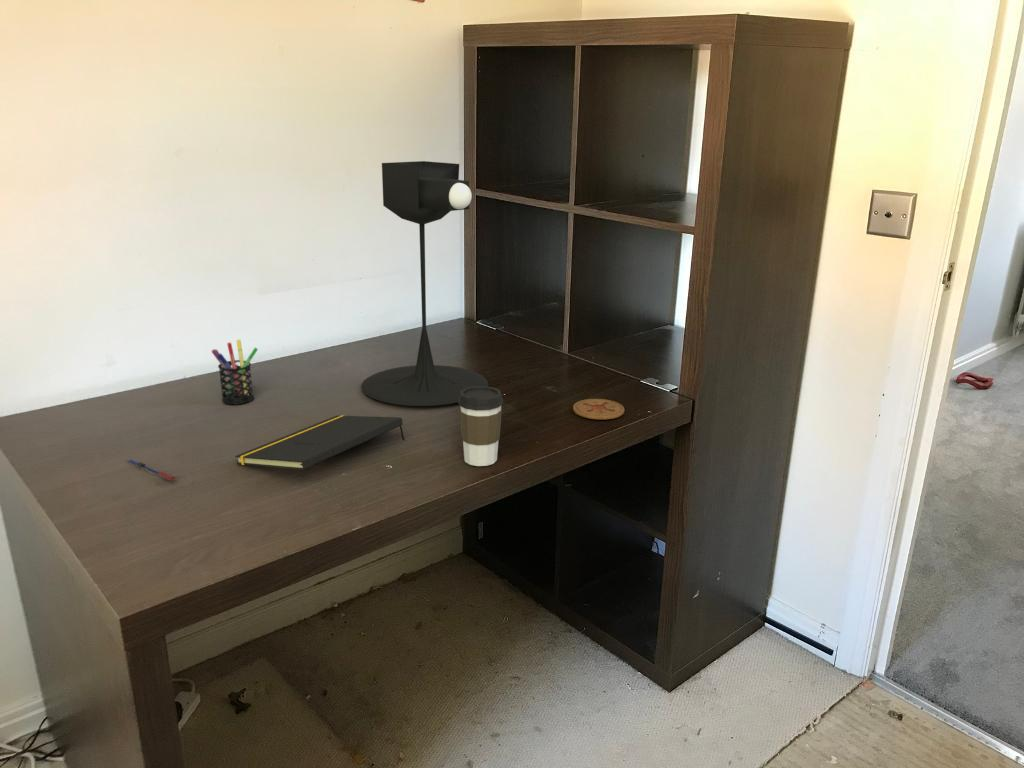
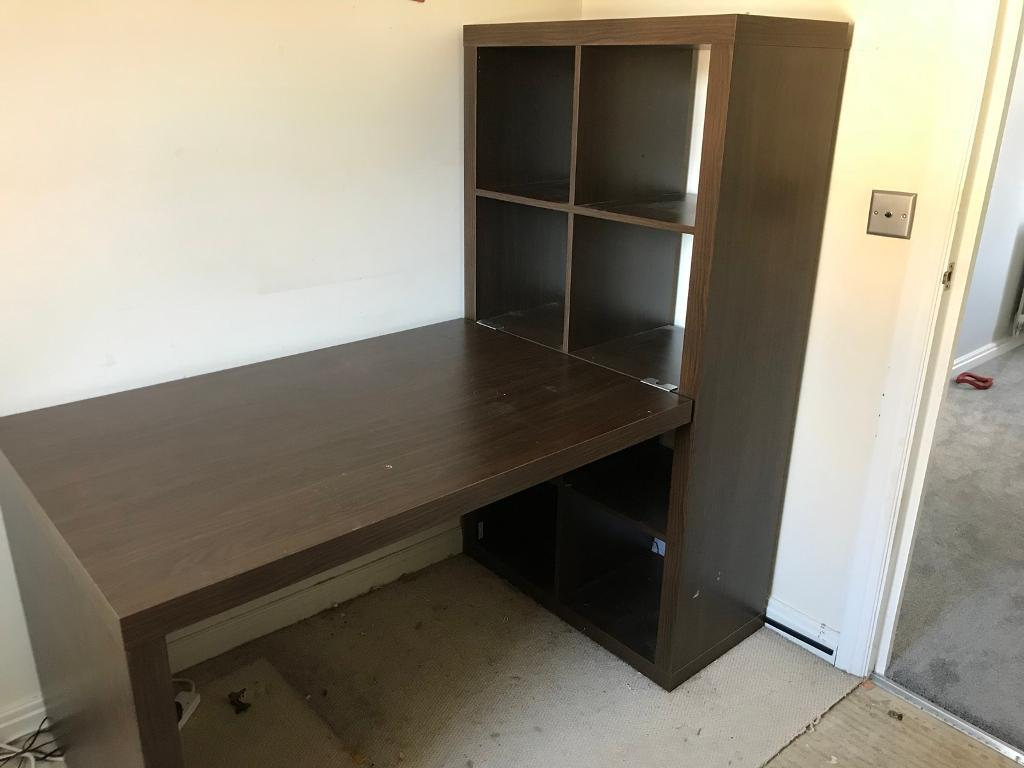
- notepad (321, 440)
- pen (149, 468)
- coffee cup (480, 426)
- pen holder (238, 369)
- desk lamp (423, 279)
- coaster (598, 408)
